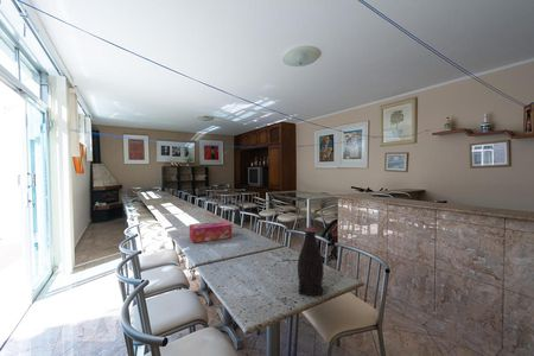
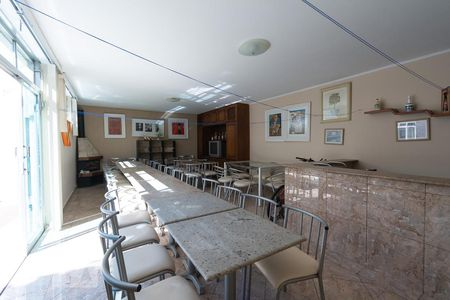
- bottle (310, 259)
- tissue box (210, 230)
